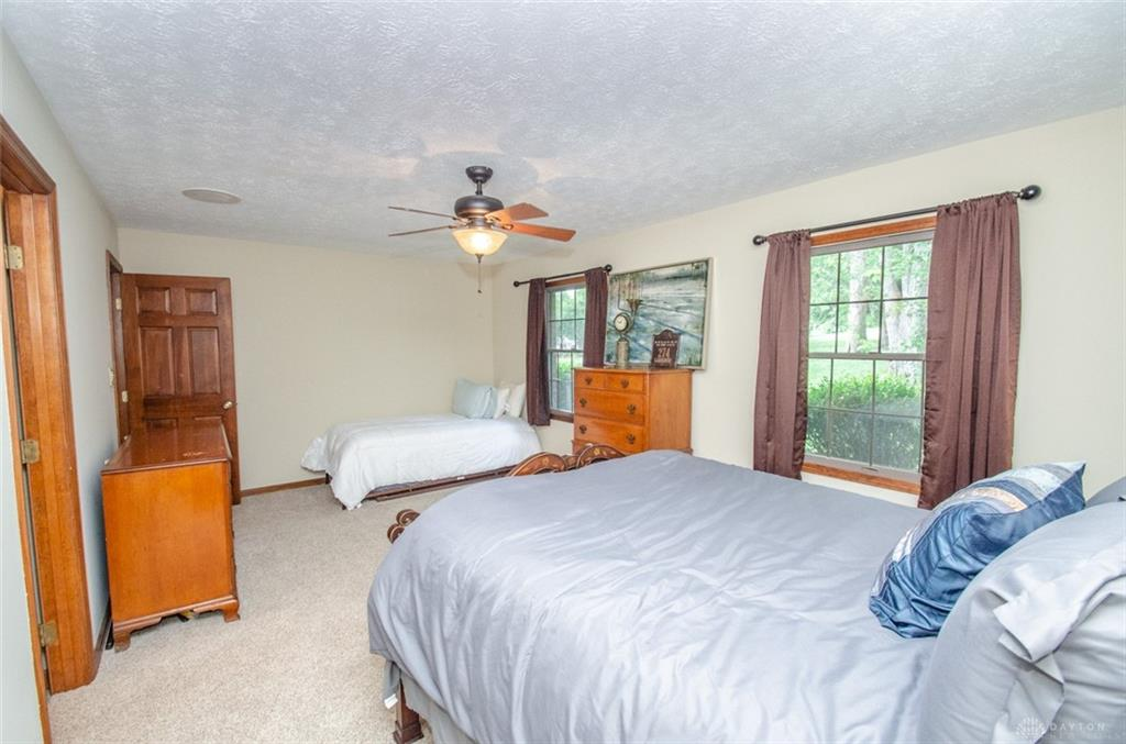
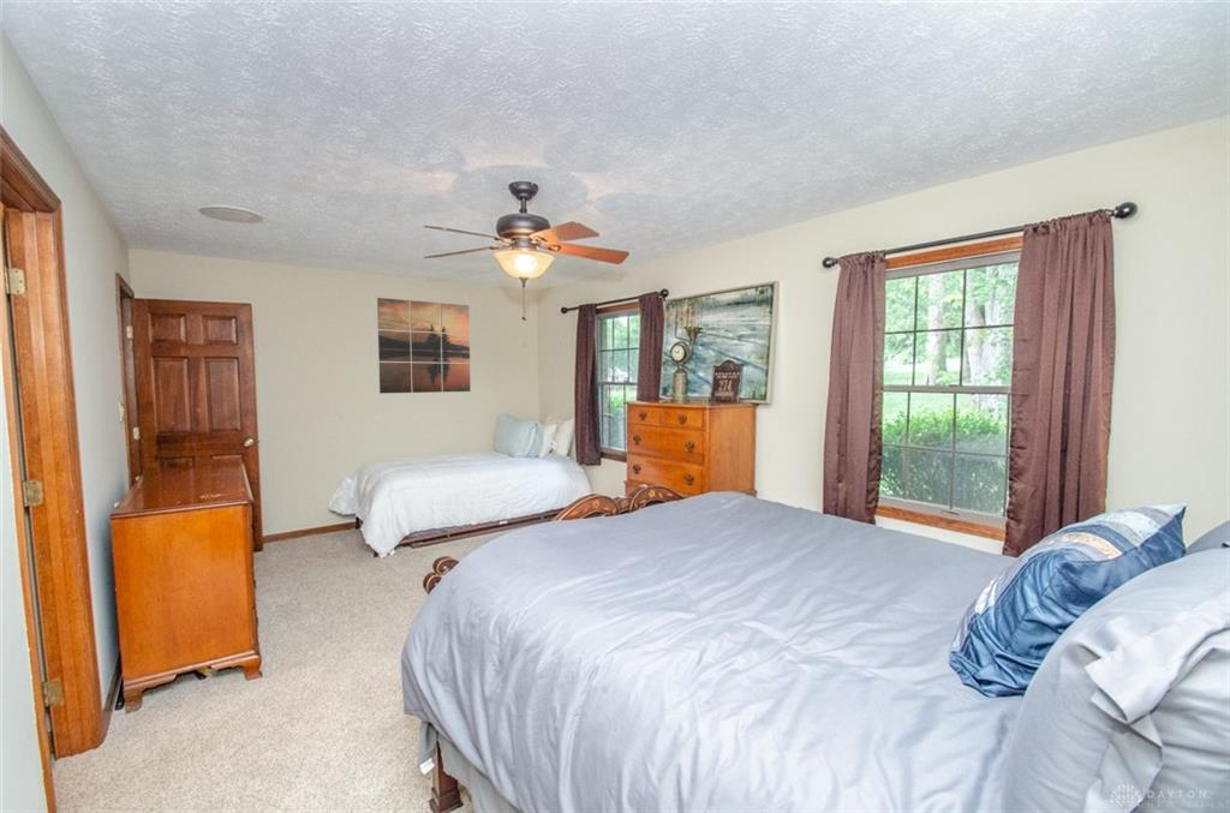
+ wall art (426, 347)
